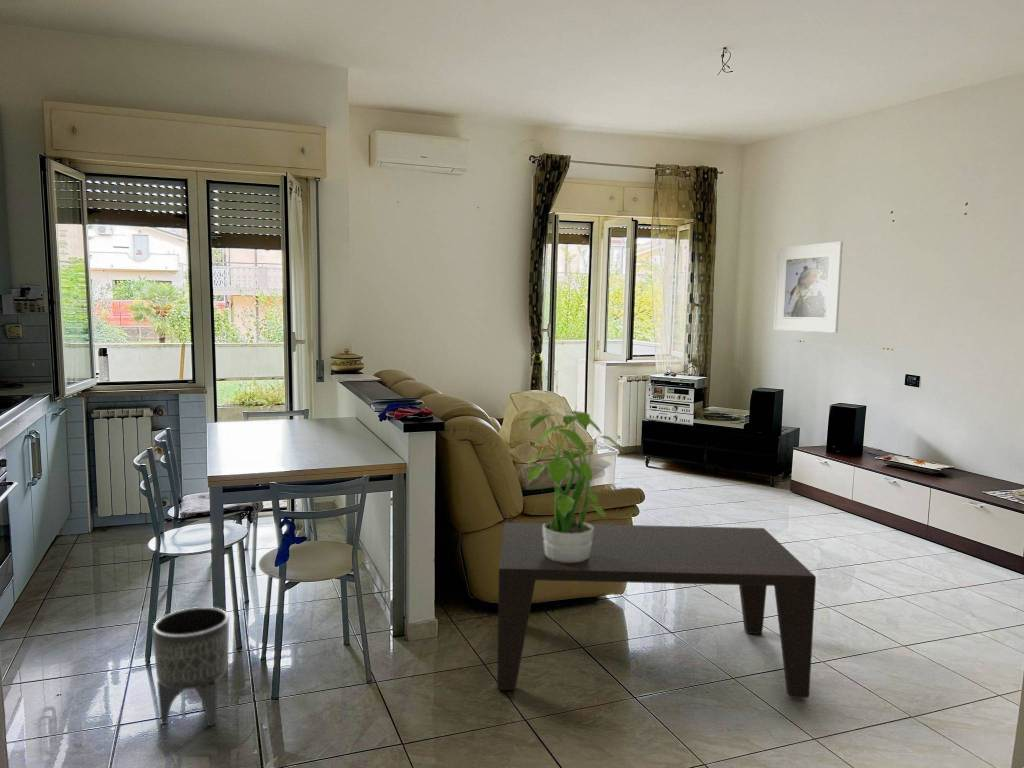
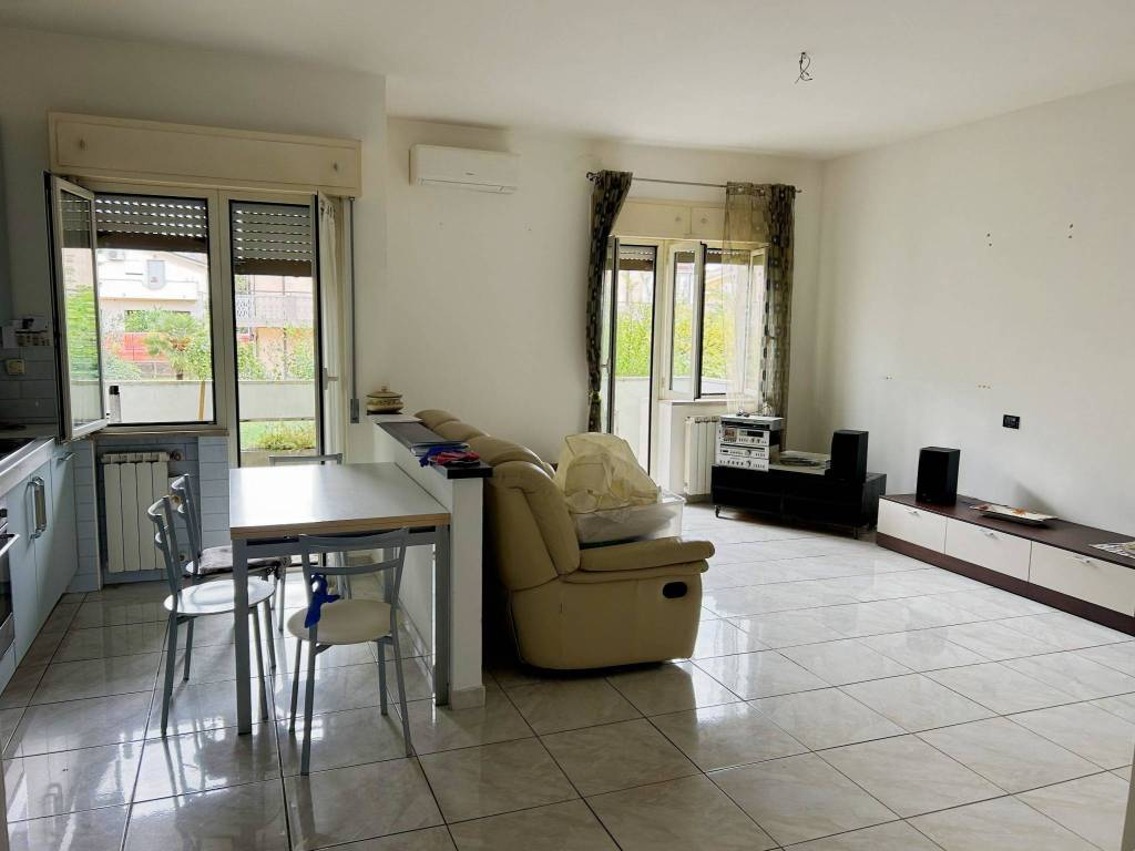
- planter (193, 668)
- potted plant (558, 481)
- coffee table (642, 582)
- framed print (806, 288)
